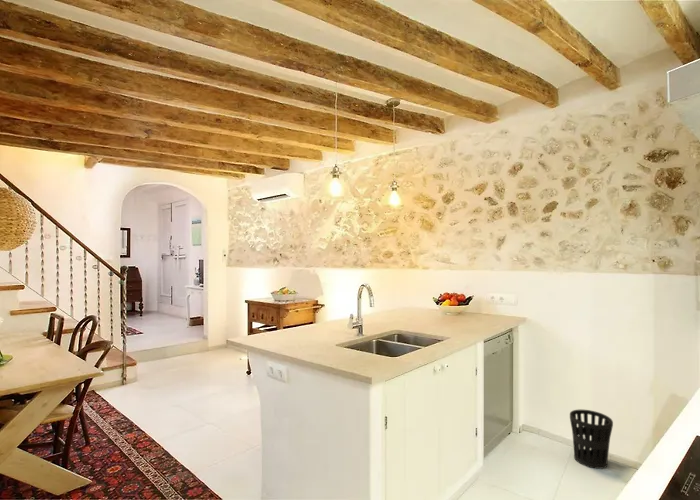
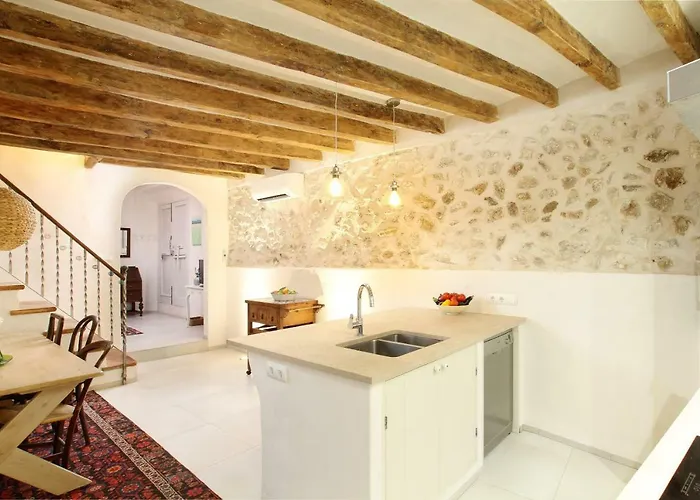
- wastebasket (591, 438)
